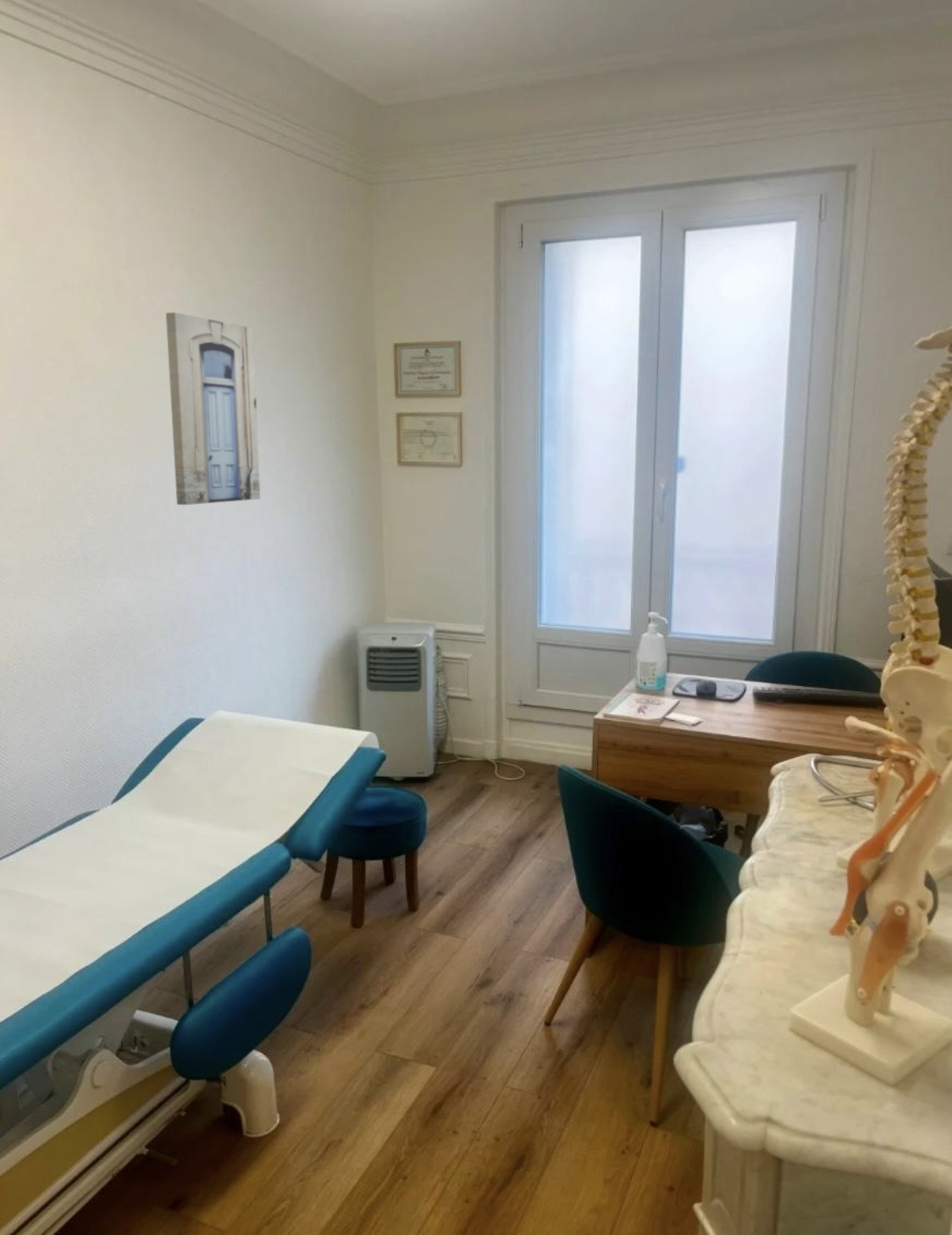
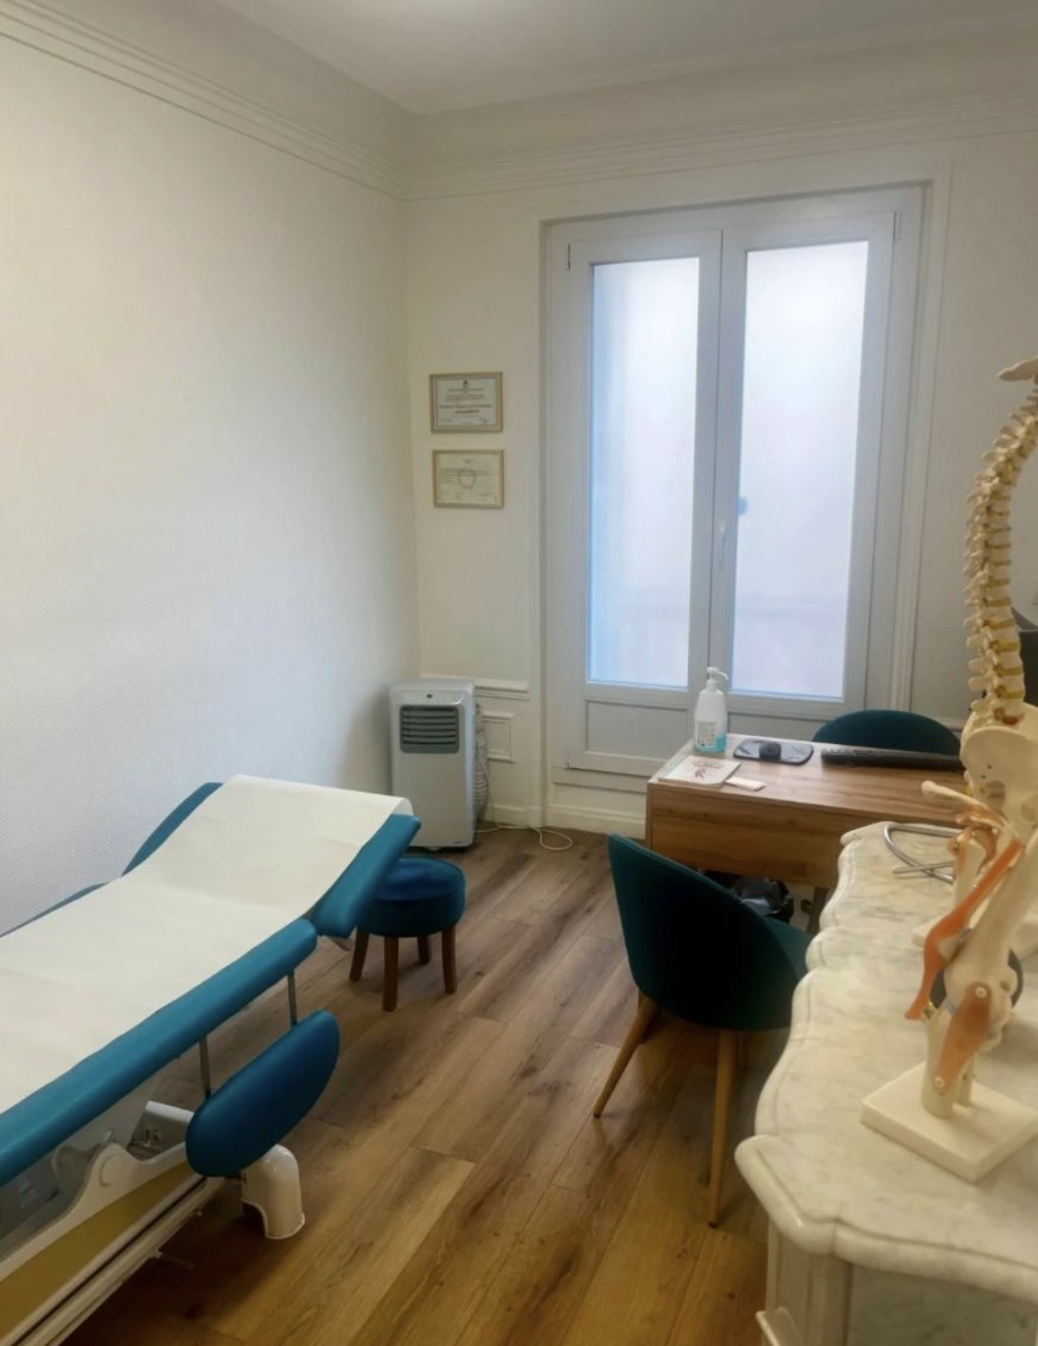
- wall art (216, 413)
